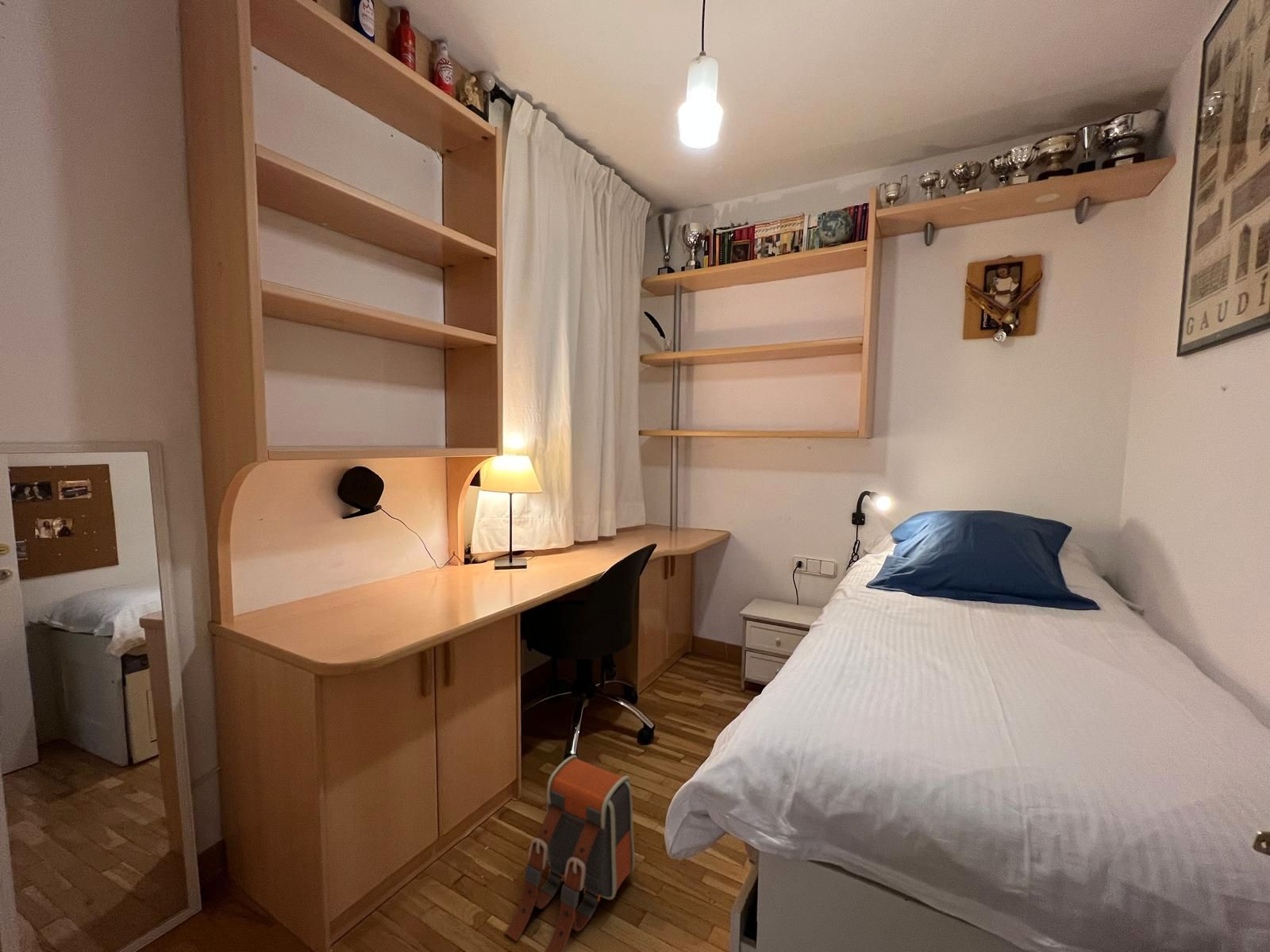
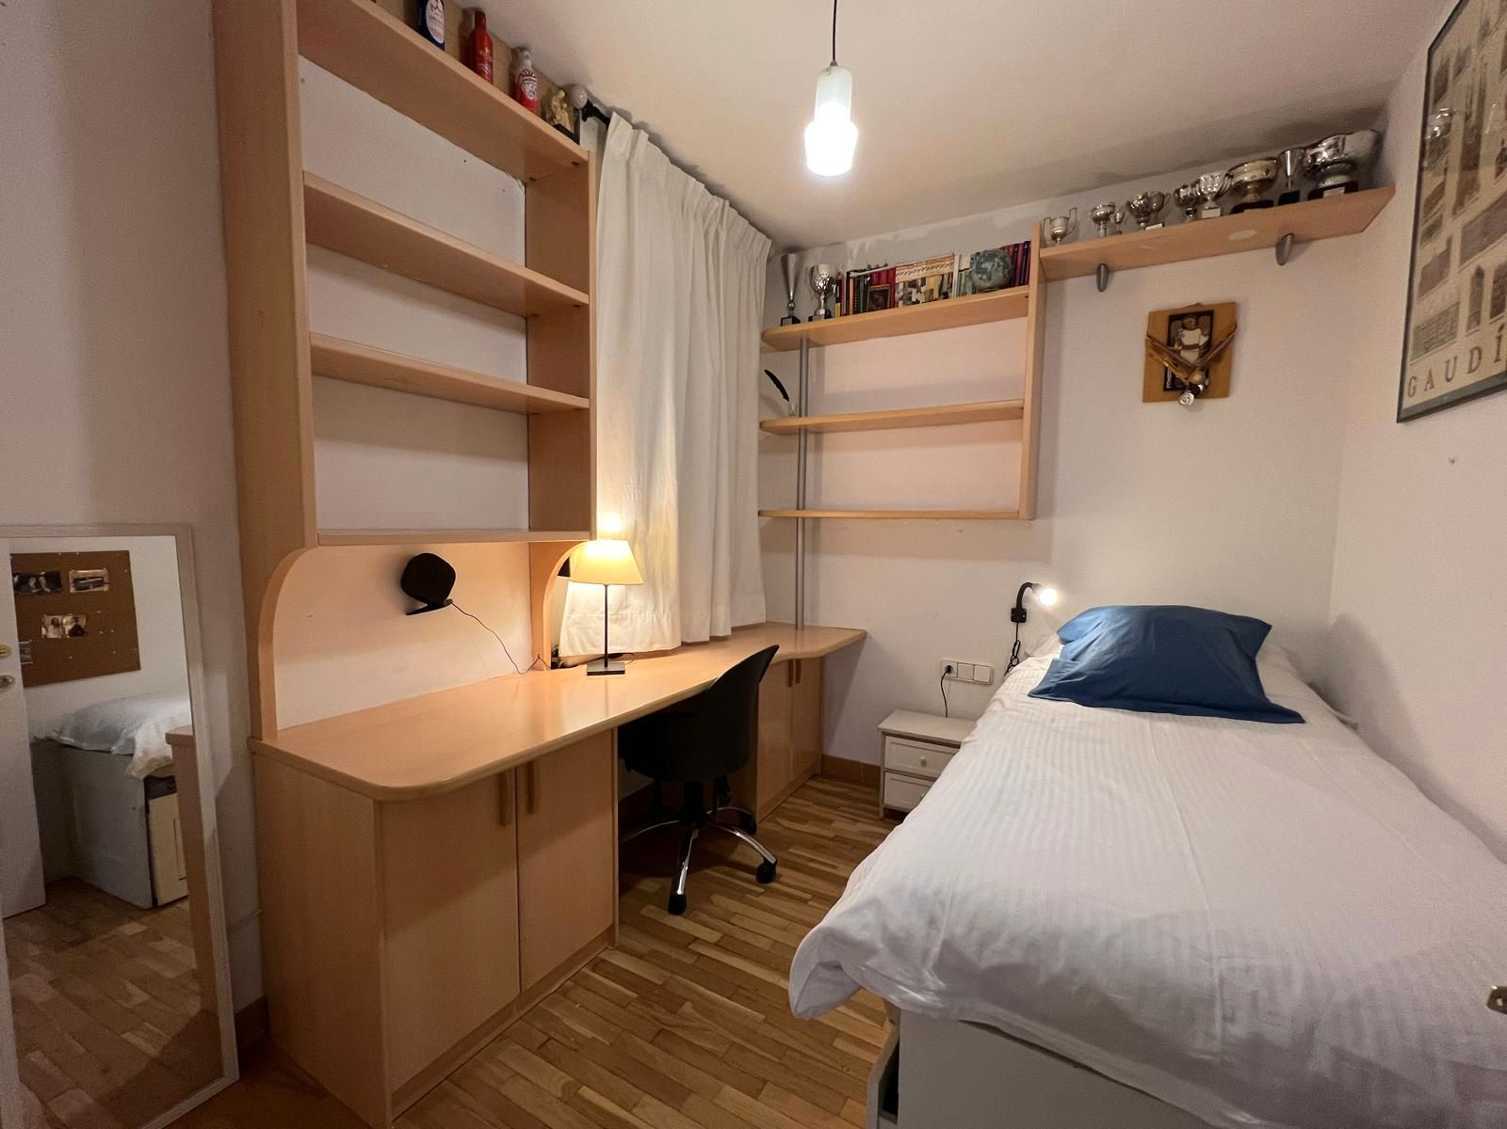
- backpack (581, 833)
